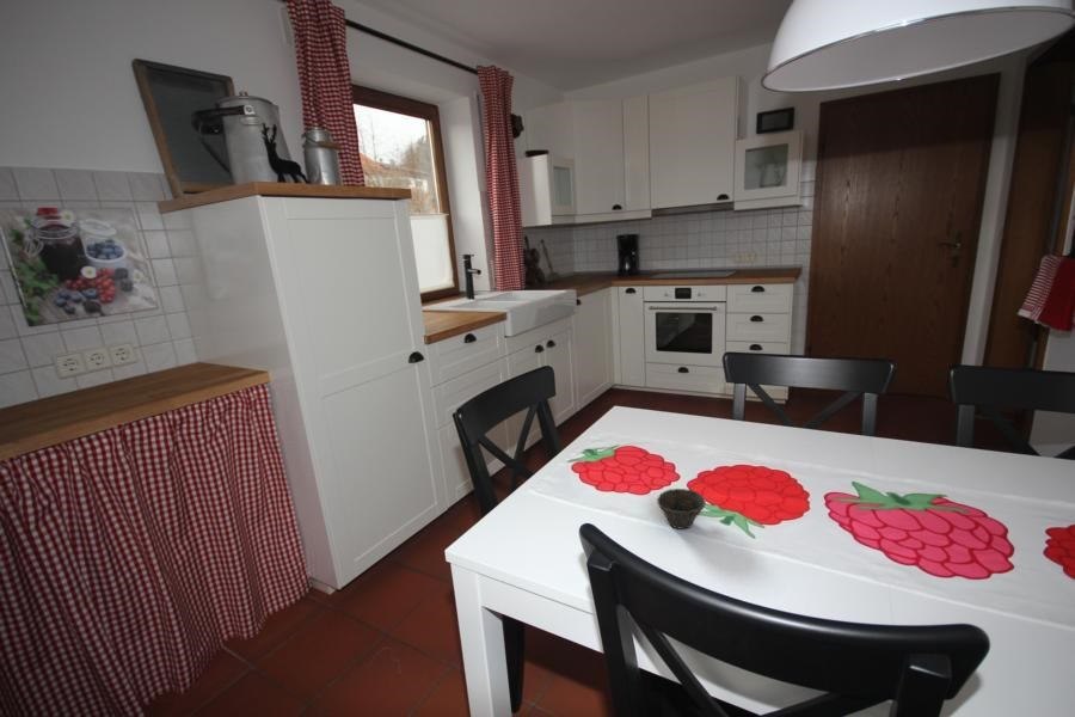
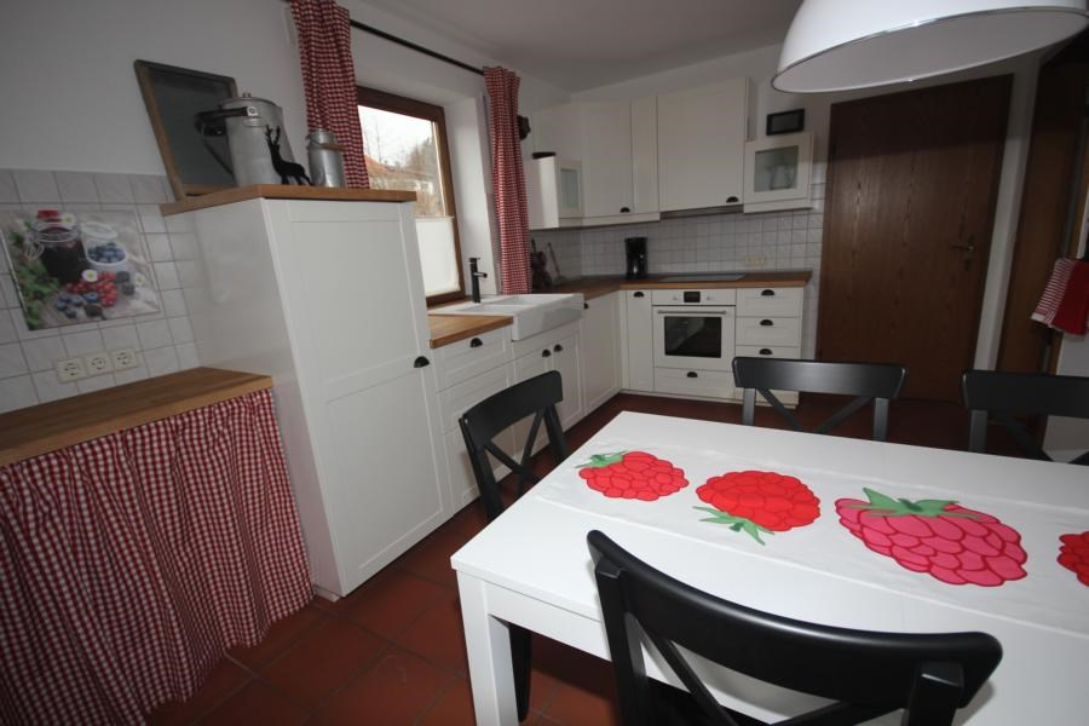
- cup (683, 509)
